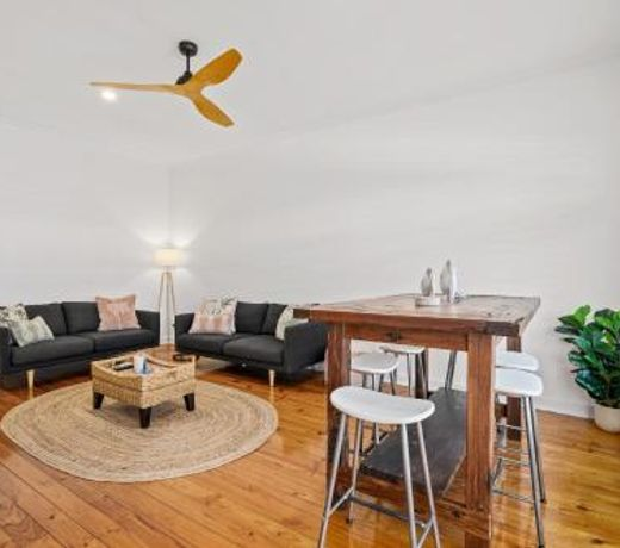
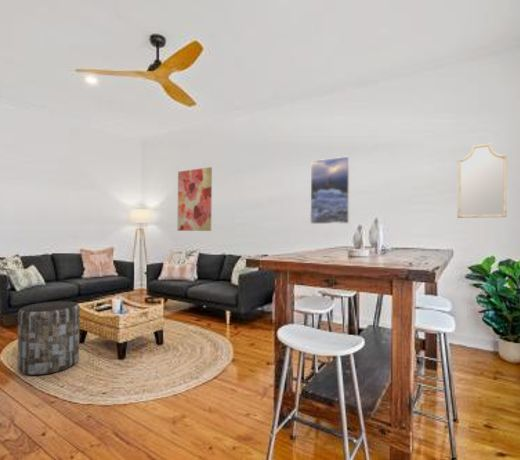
+ wall art (194, 200)
+ home mirror (481, 181)
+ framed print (329, 191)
+ side table (49, 335)
